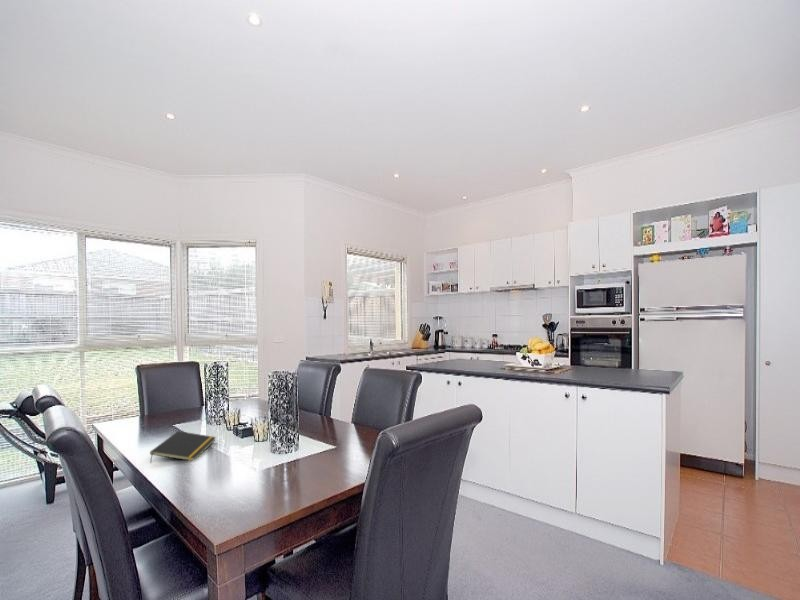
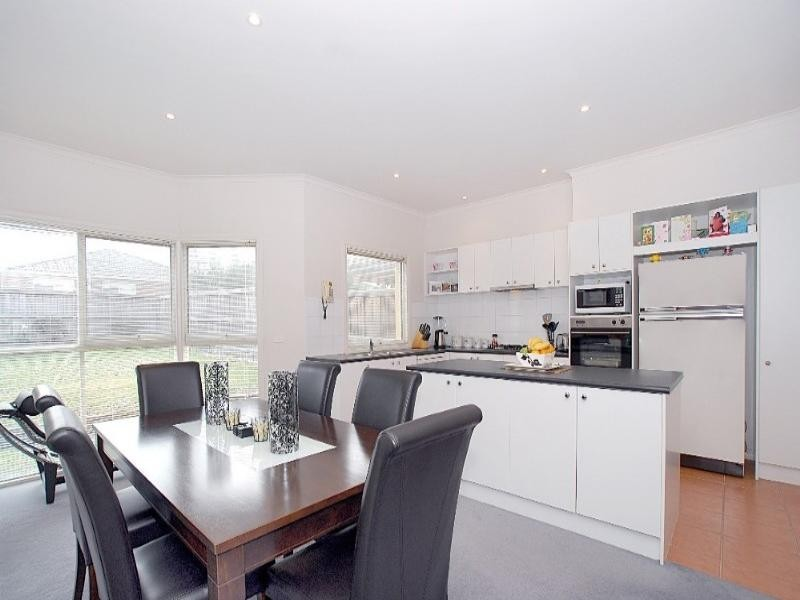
- notepad (185, 445)
